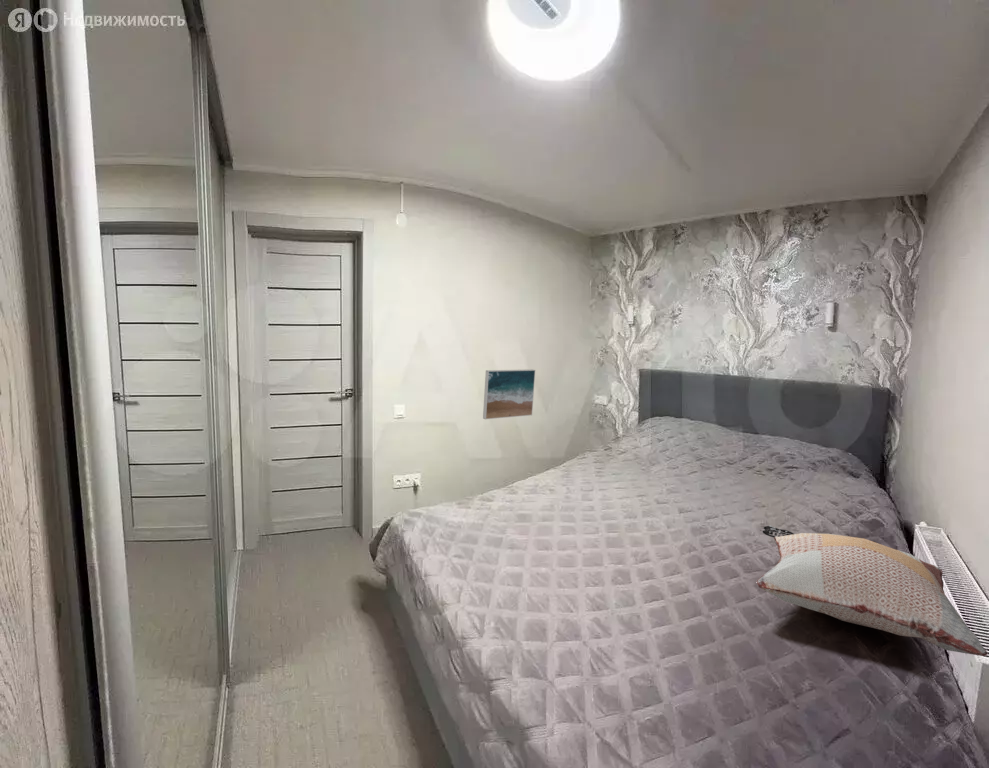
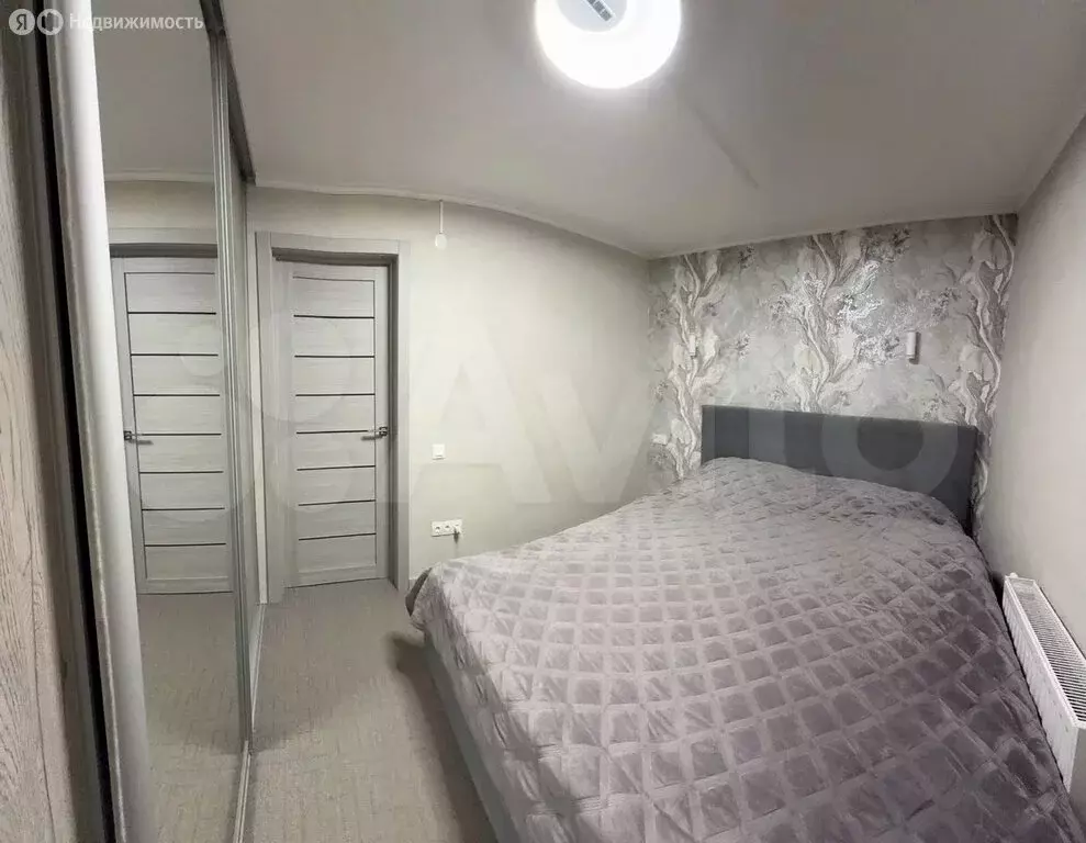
- decorative pillow (851, 575)
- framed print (509, 393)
